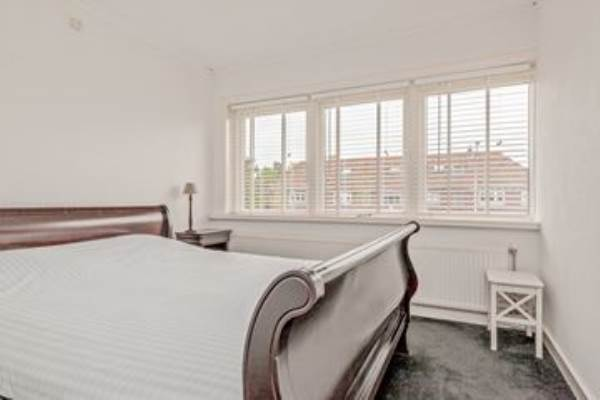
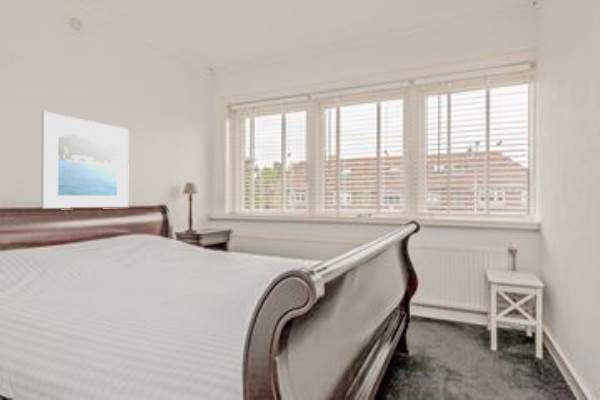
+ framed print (89, 165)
